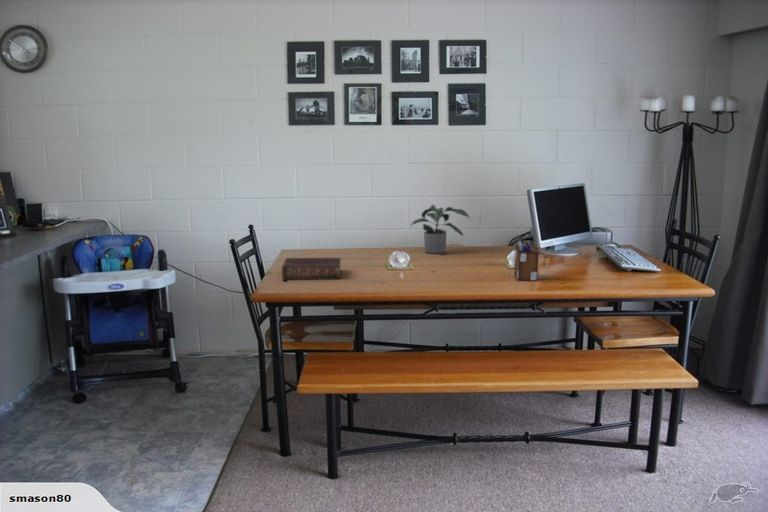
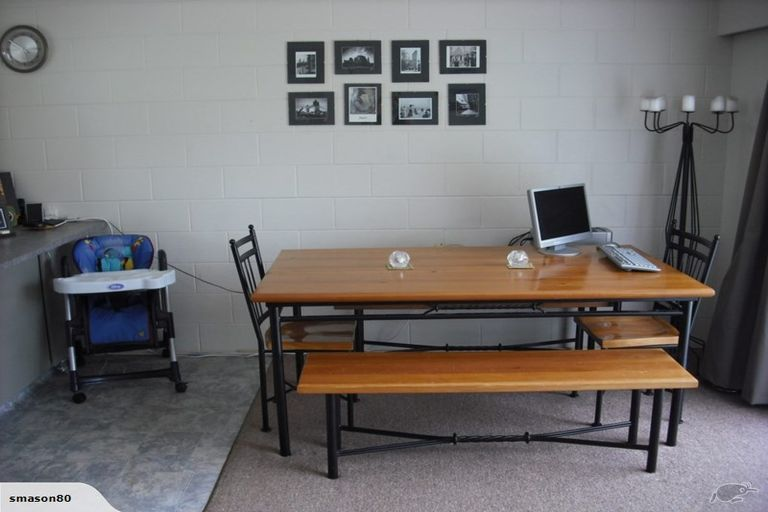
- potted plant (438, 229)
- book (312, 268)
- desk organizer (526, 257)
